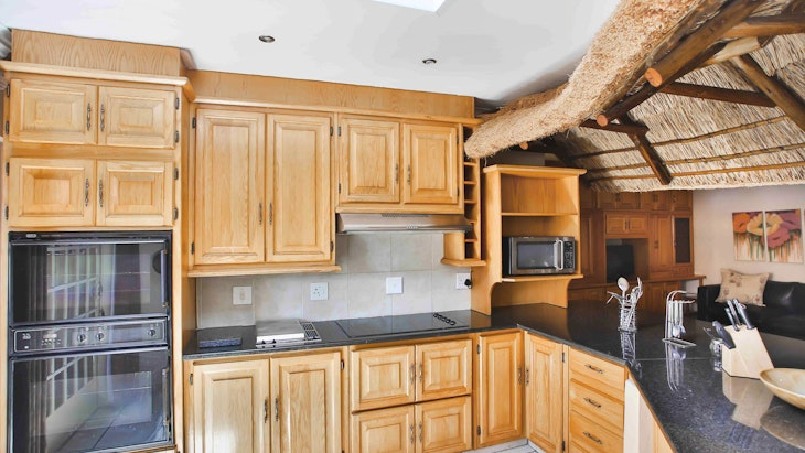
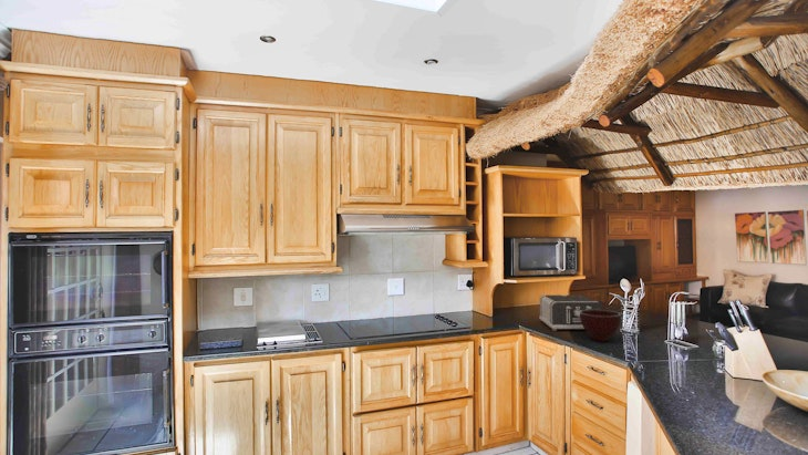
+ toaster (570, 311)
+ bowl (600, 327)
